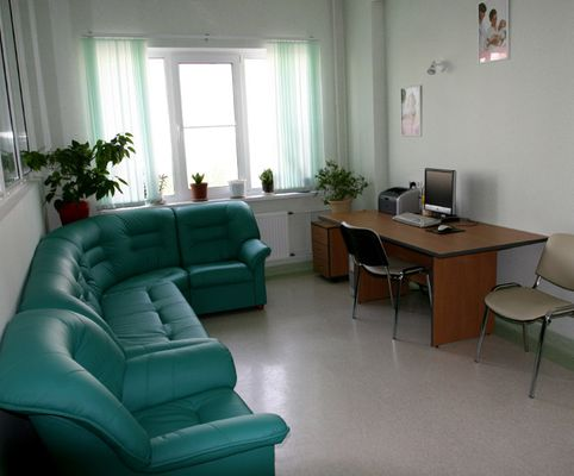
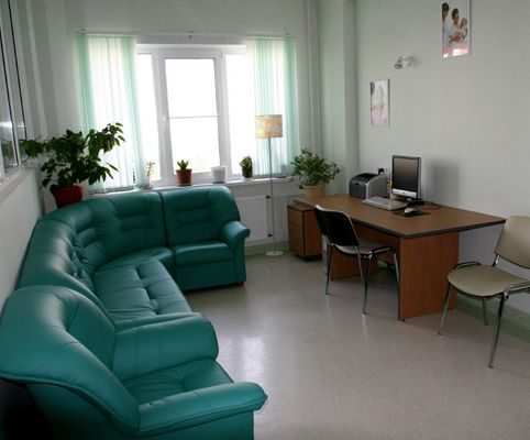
+ floor lamp (270, 186)
